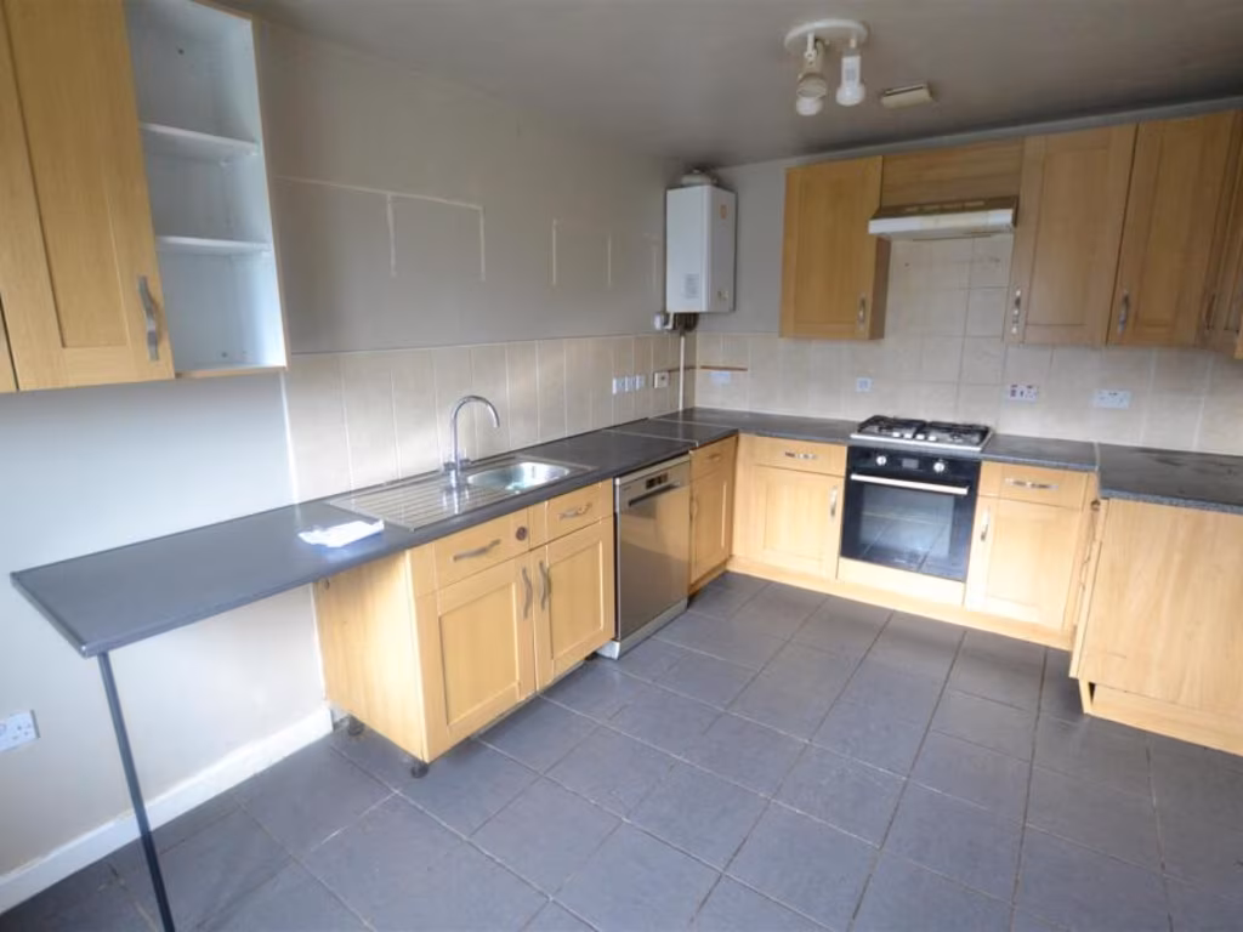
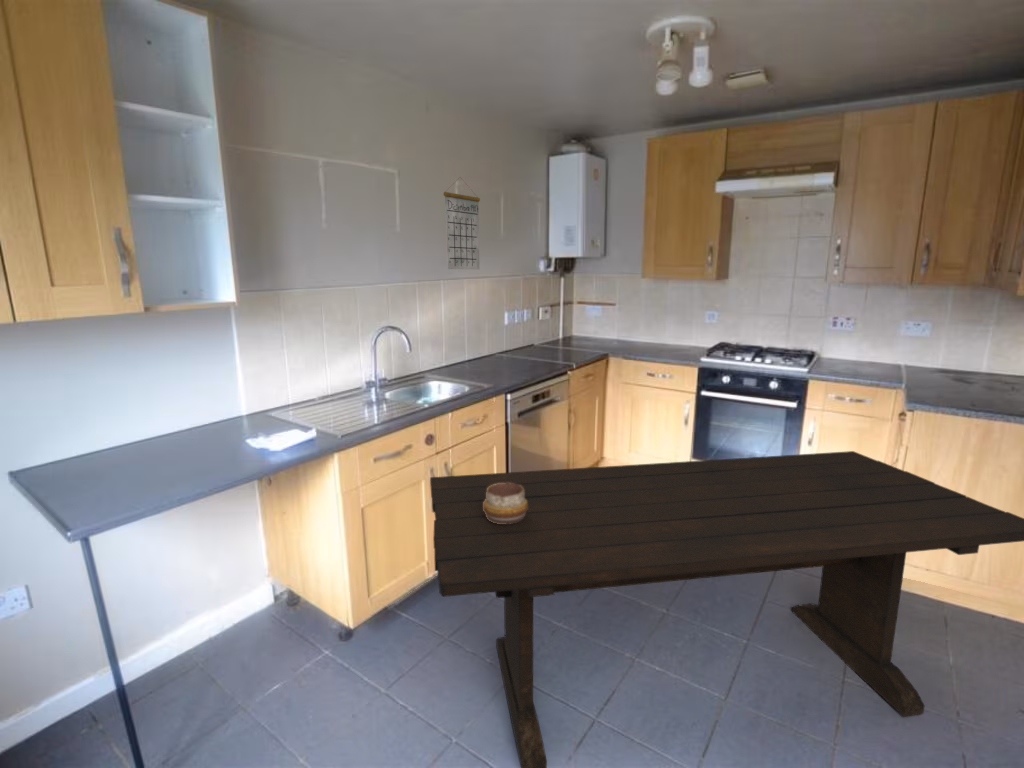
+ decorative bowl (505, 502)
+ dining table (697, 578)
+ calendar (462, 223)
